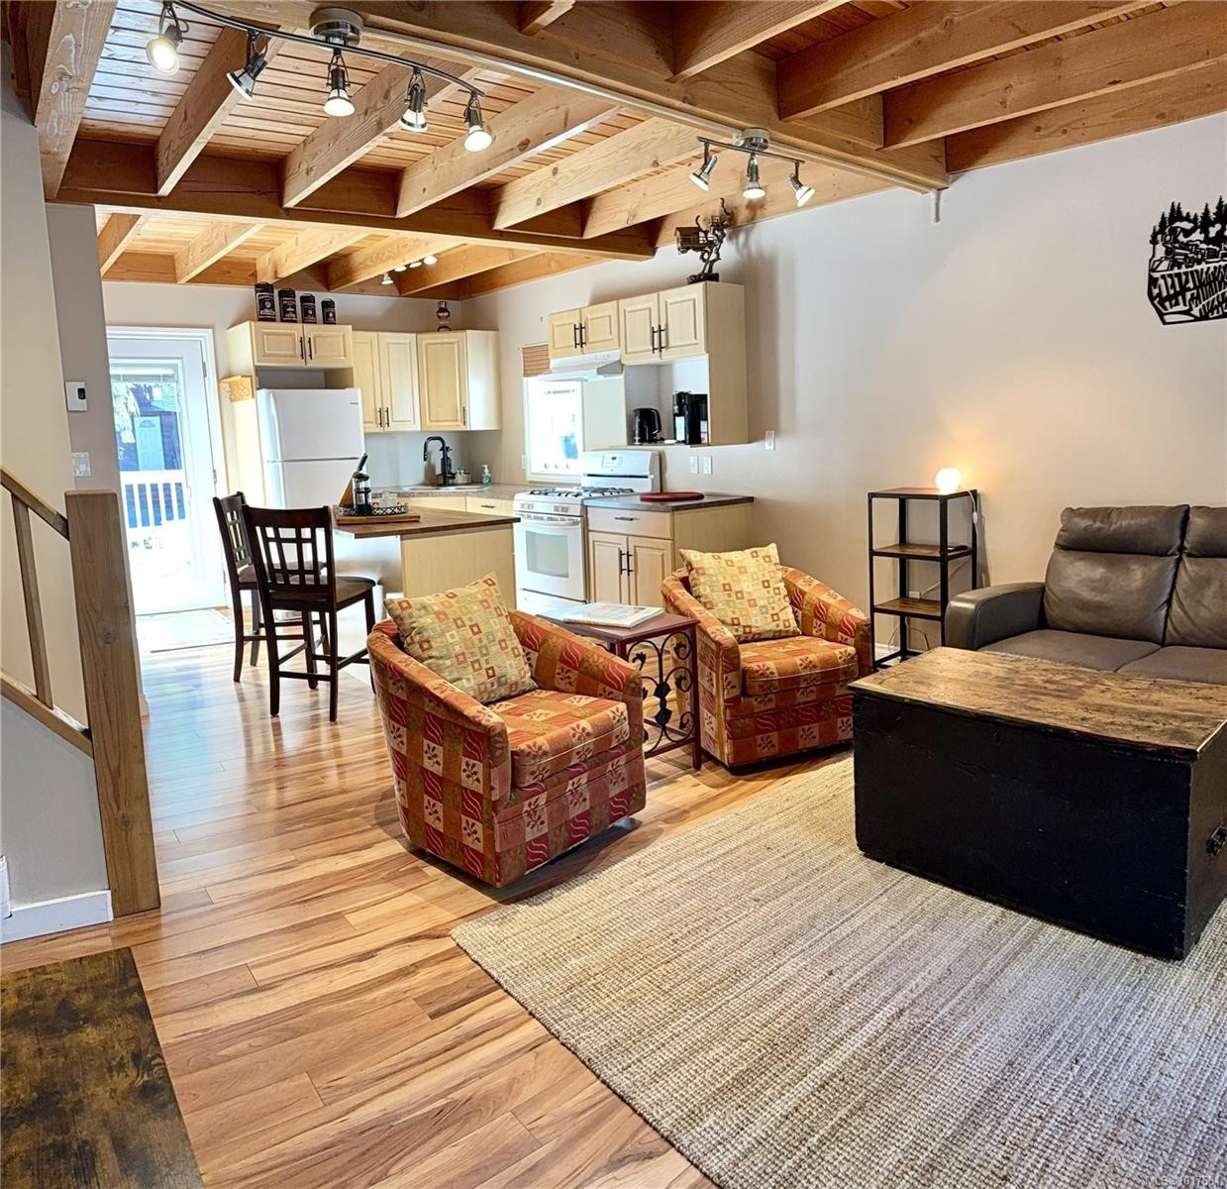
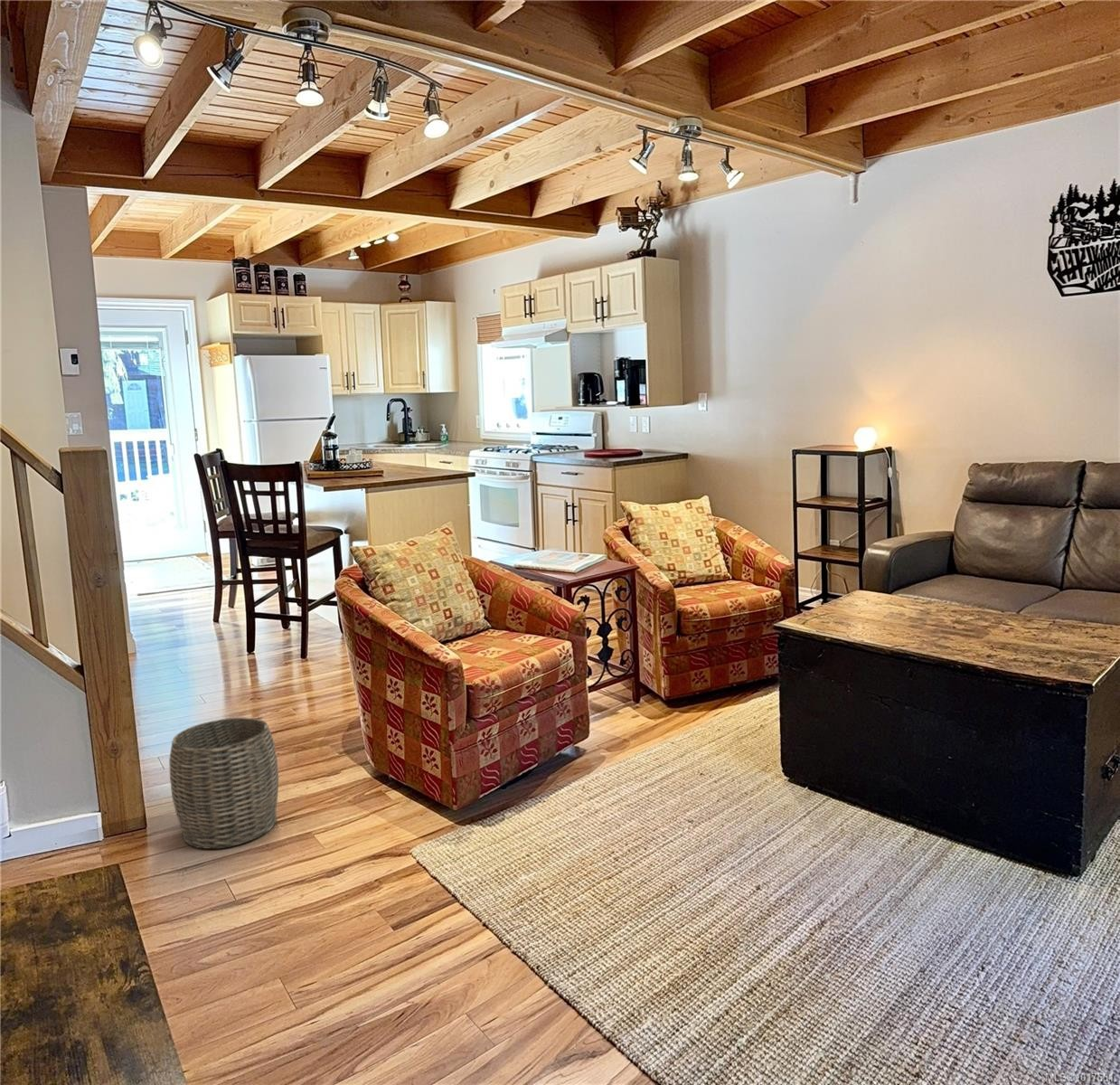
+ woven basket (225, 780)
